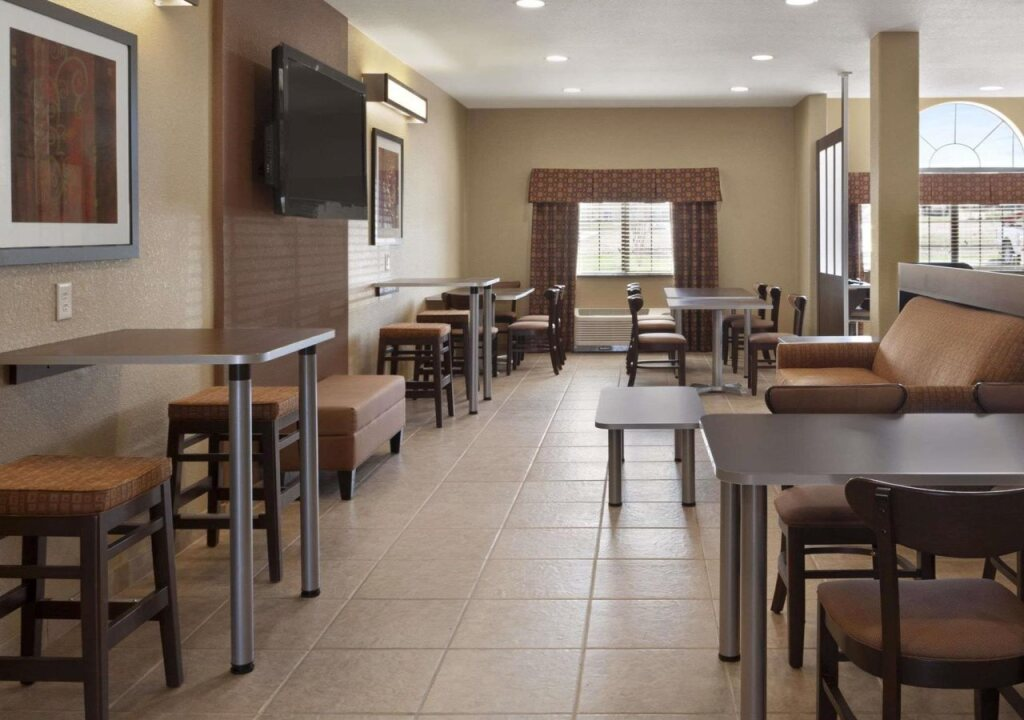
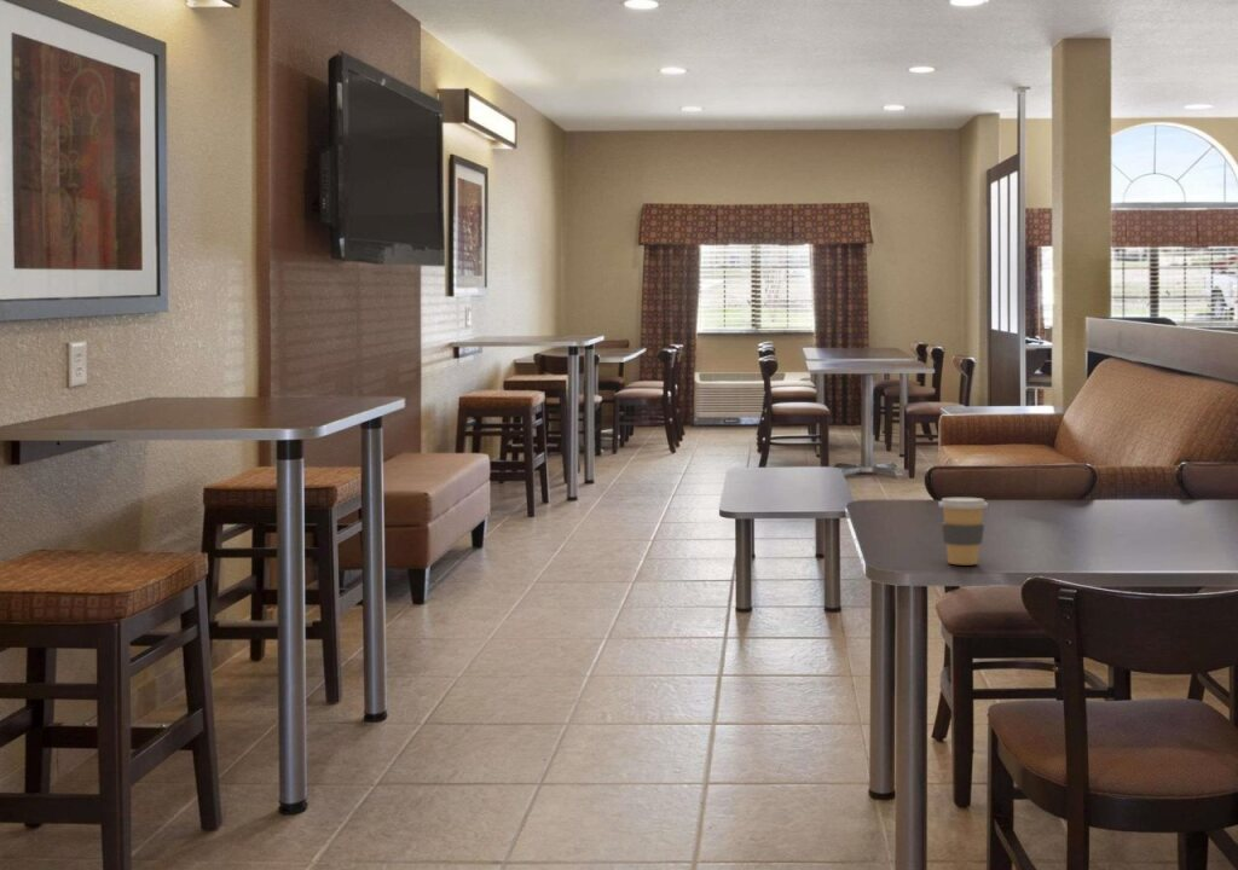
+ coffee cup (962, 530)
